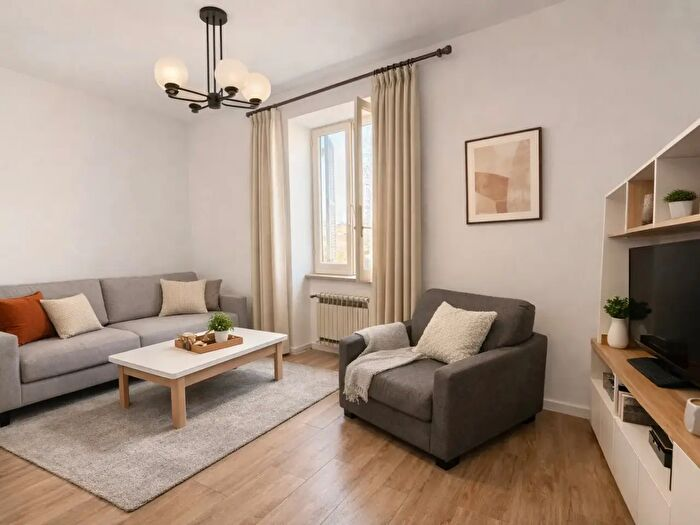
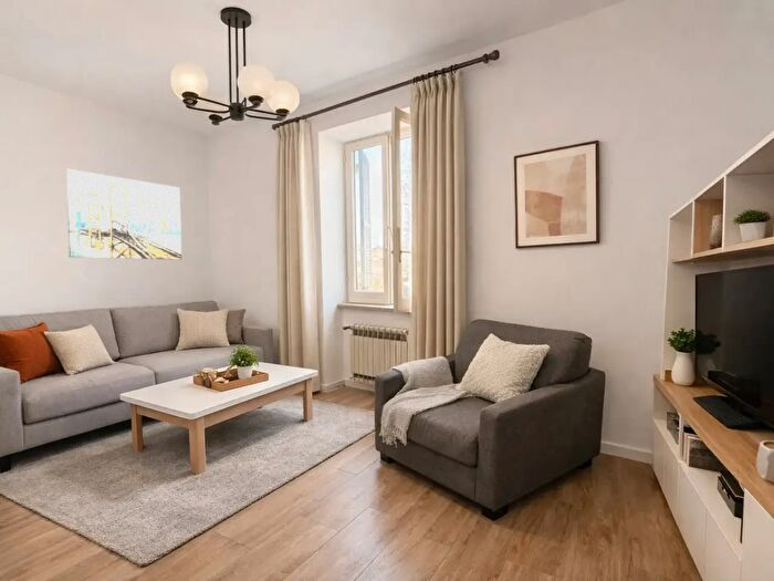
+ wall art (129, 218)
